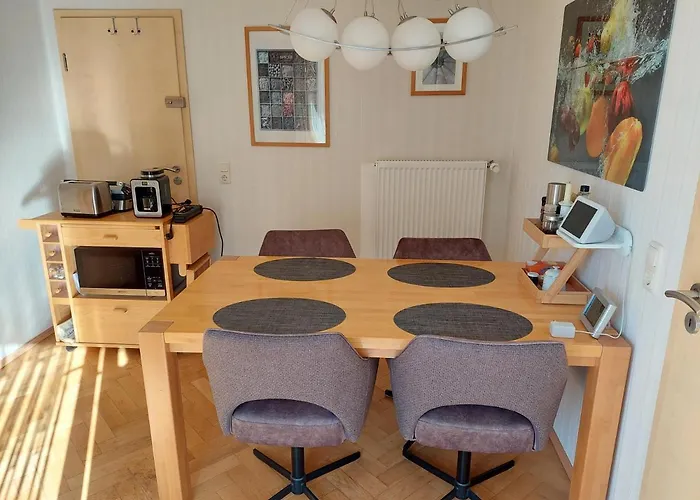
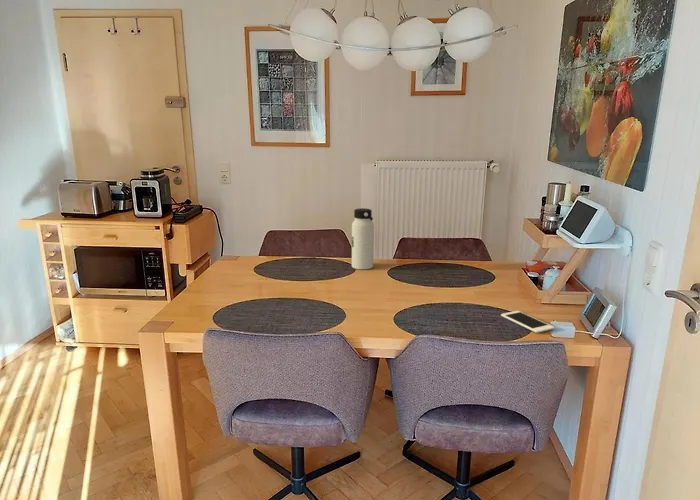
+ water bottle (362, 238)
+ cell phone (526, 321)
